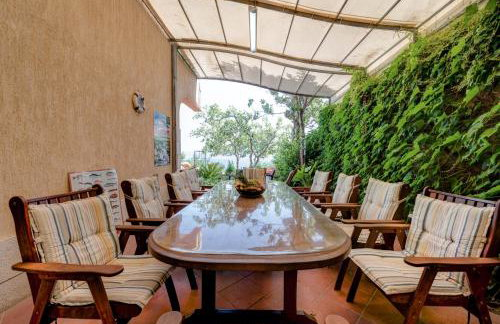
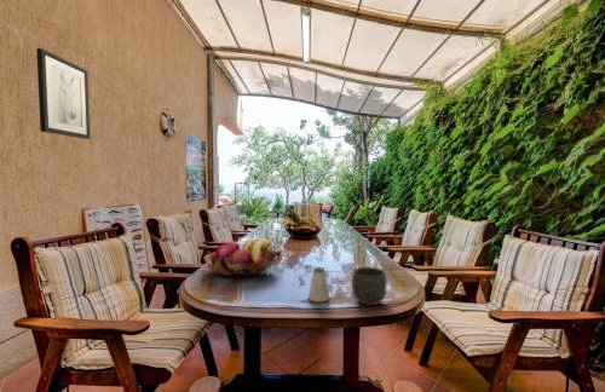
+ mug (368, 284)
+ fruit basket (244, 255)
+ wall art (65, 98)
+ saltshaker (318, 282)
